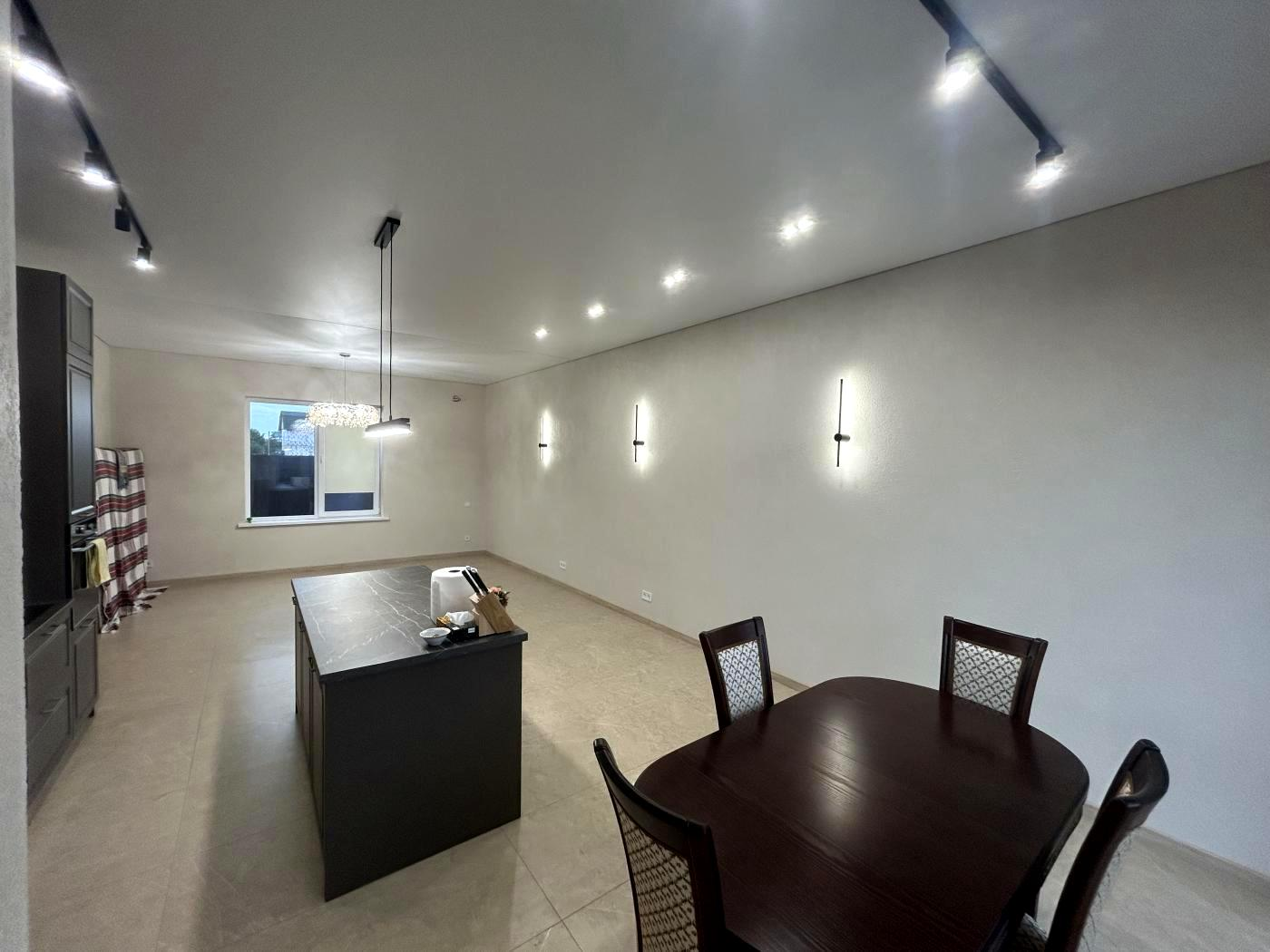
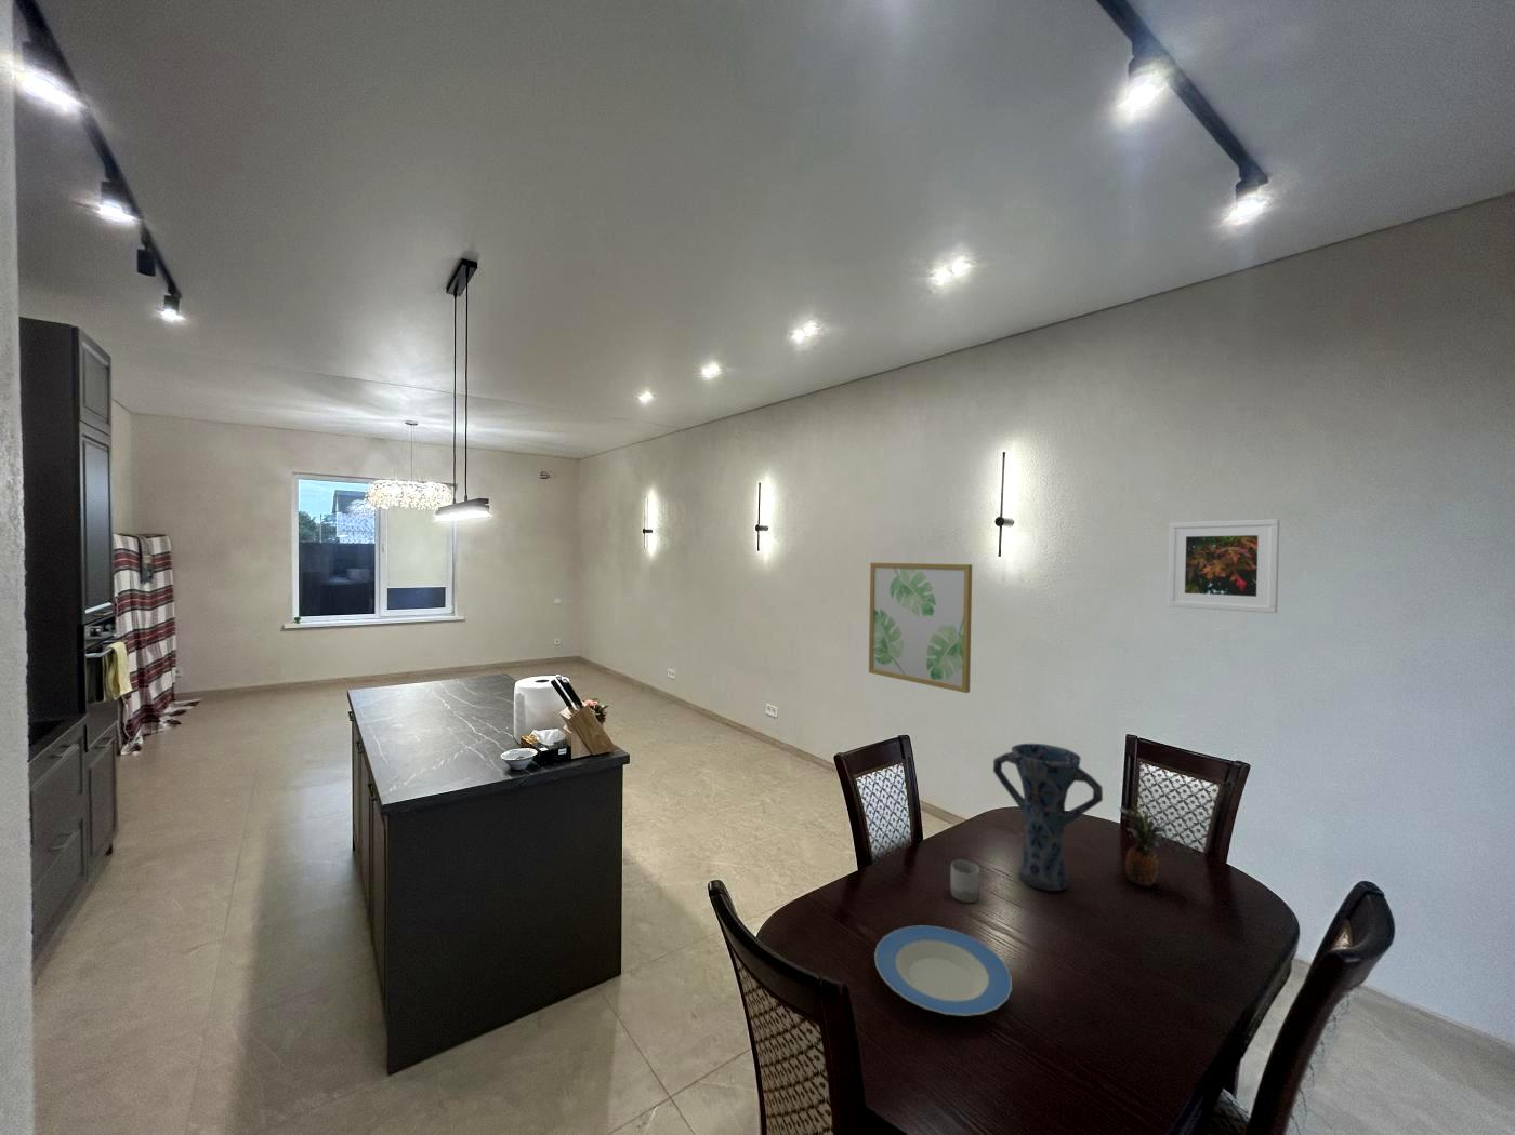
+ vase (1043, 817)
+ fruit (1140, 843)
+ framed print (1219, 564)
+ plate (940, 973)
+ cup (967, 879)
+ wall art (915, 622)
